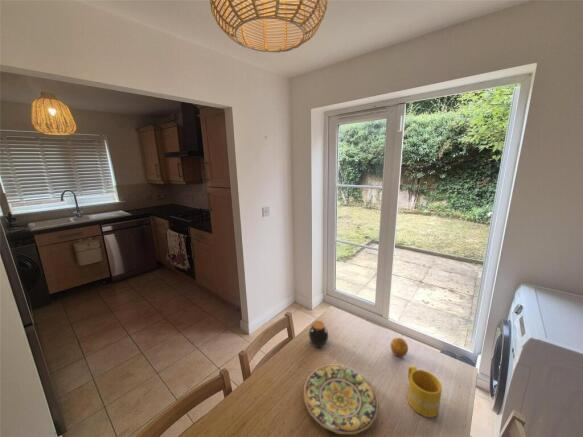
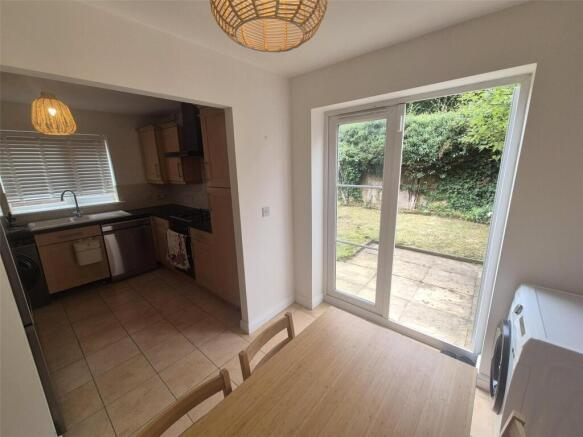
- plate (339, 396)
- jar (318, 333)
- fruit (399, 346)
- mug (420, 387)
